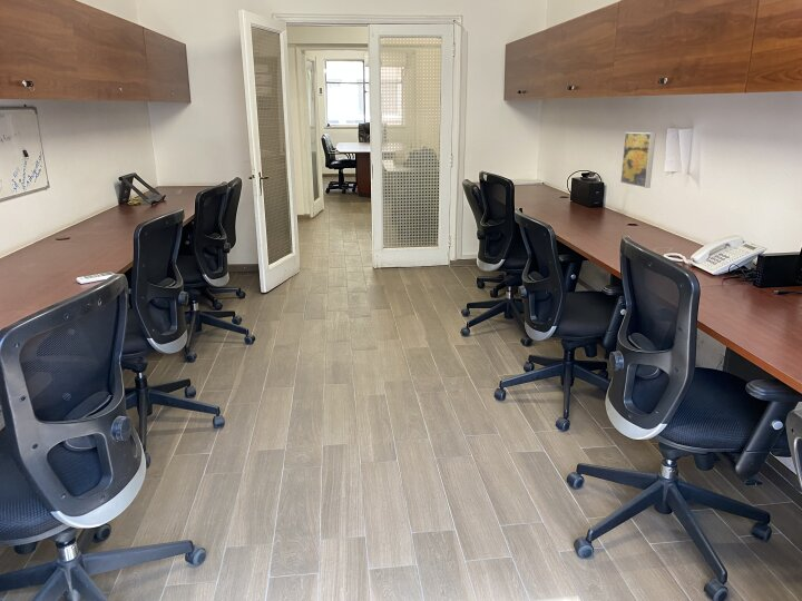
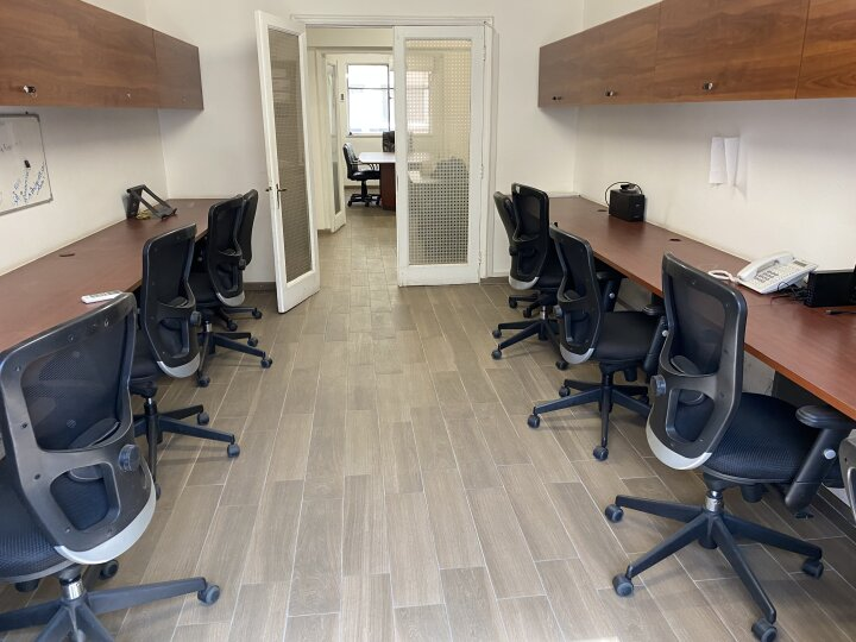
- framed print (637, 159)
